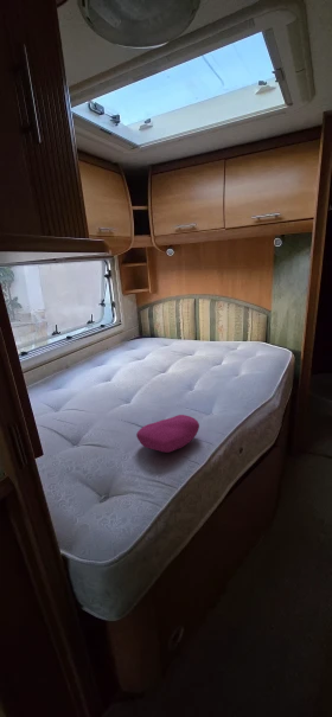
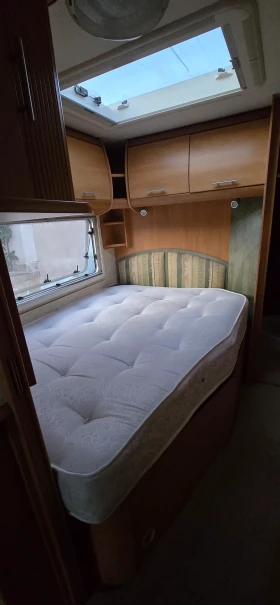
- cushion (168, 434)
